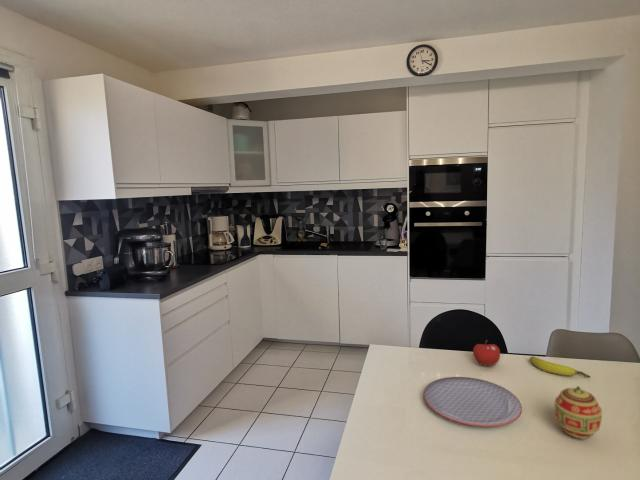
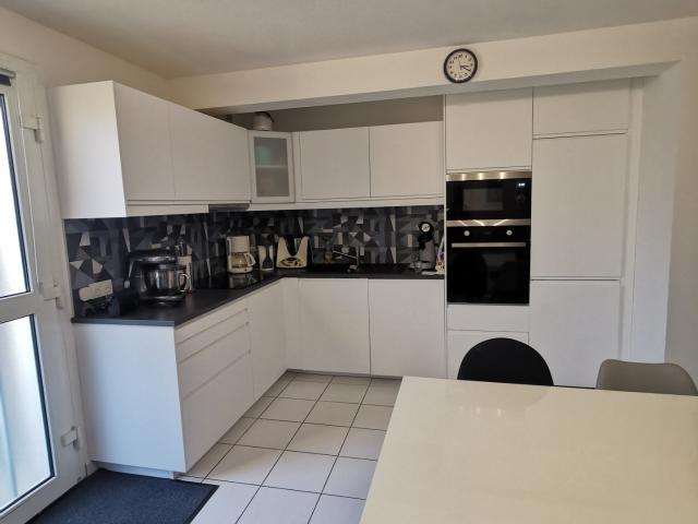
- decorative egg (577, 410)
- banana (555, 366)
- plate (470, 401)
- fruit (486, 353)
